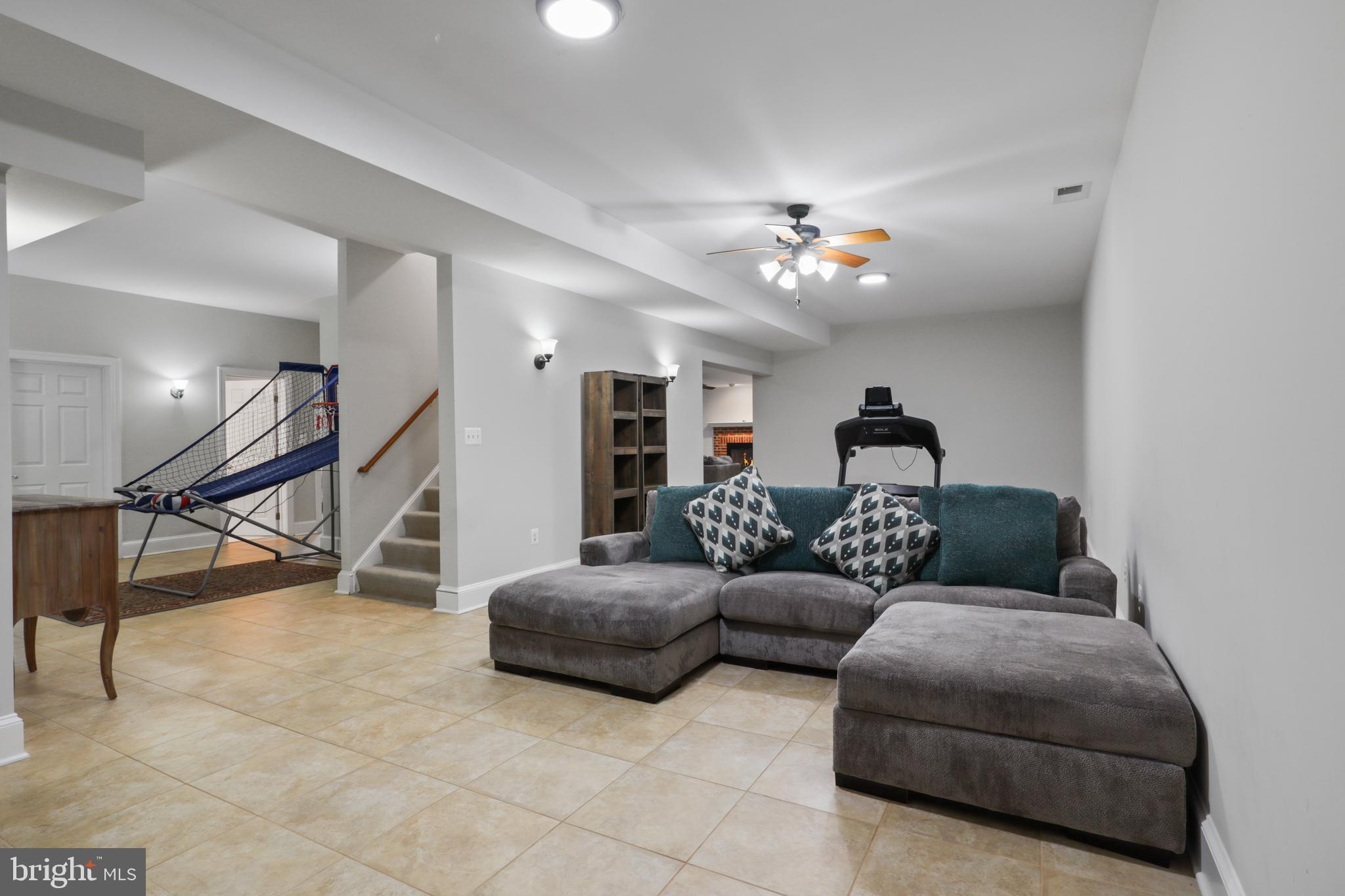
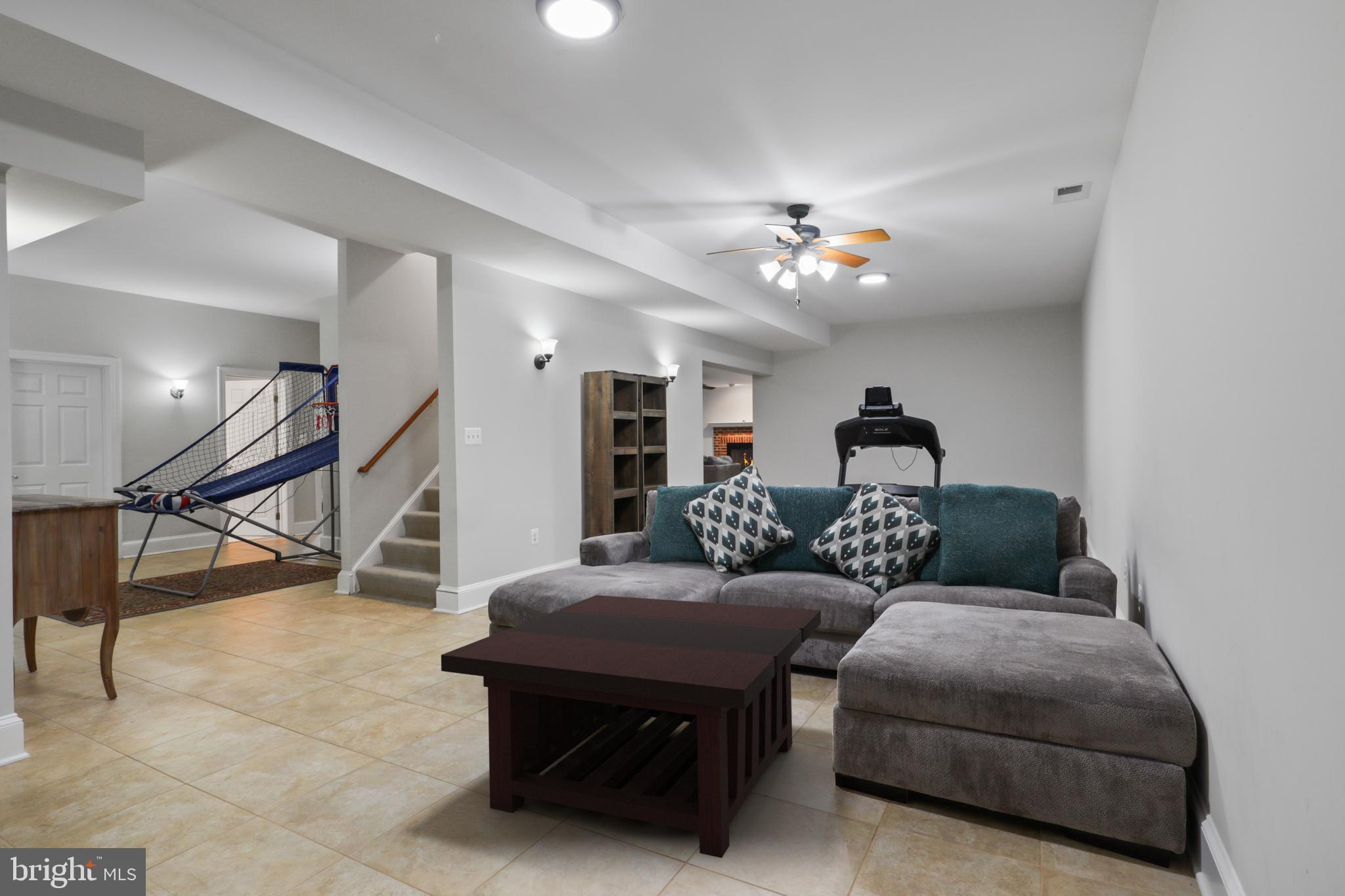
+ coffee table (652, 701)
